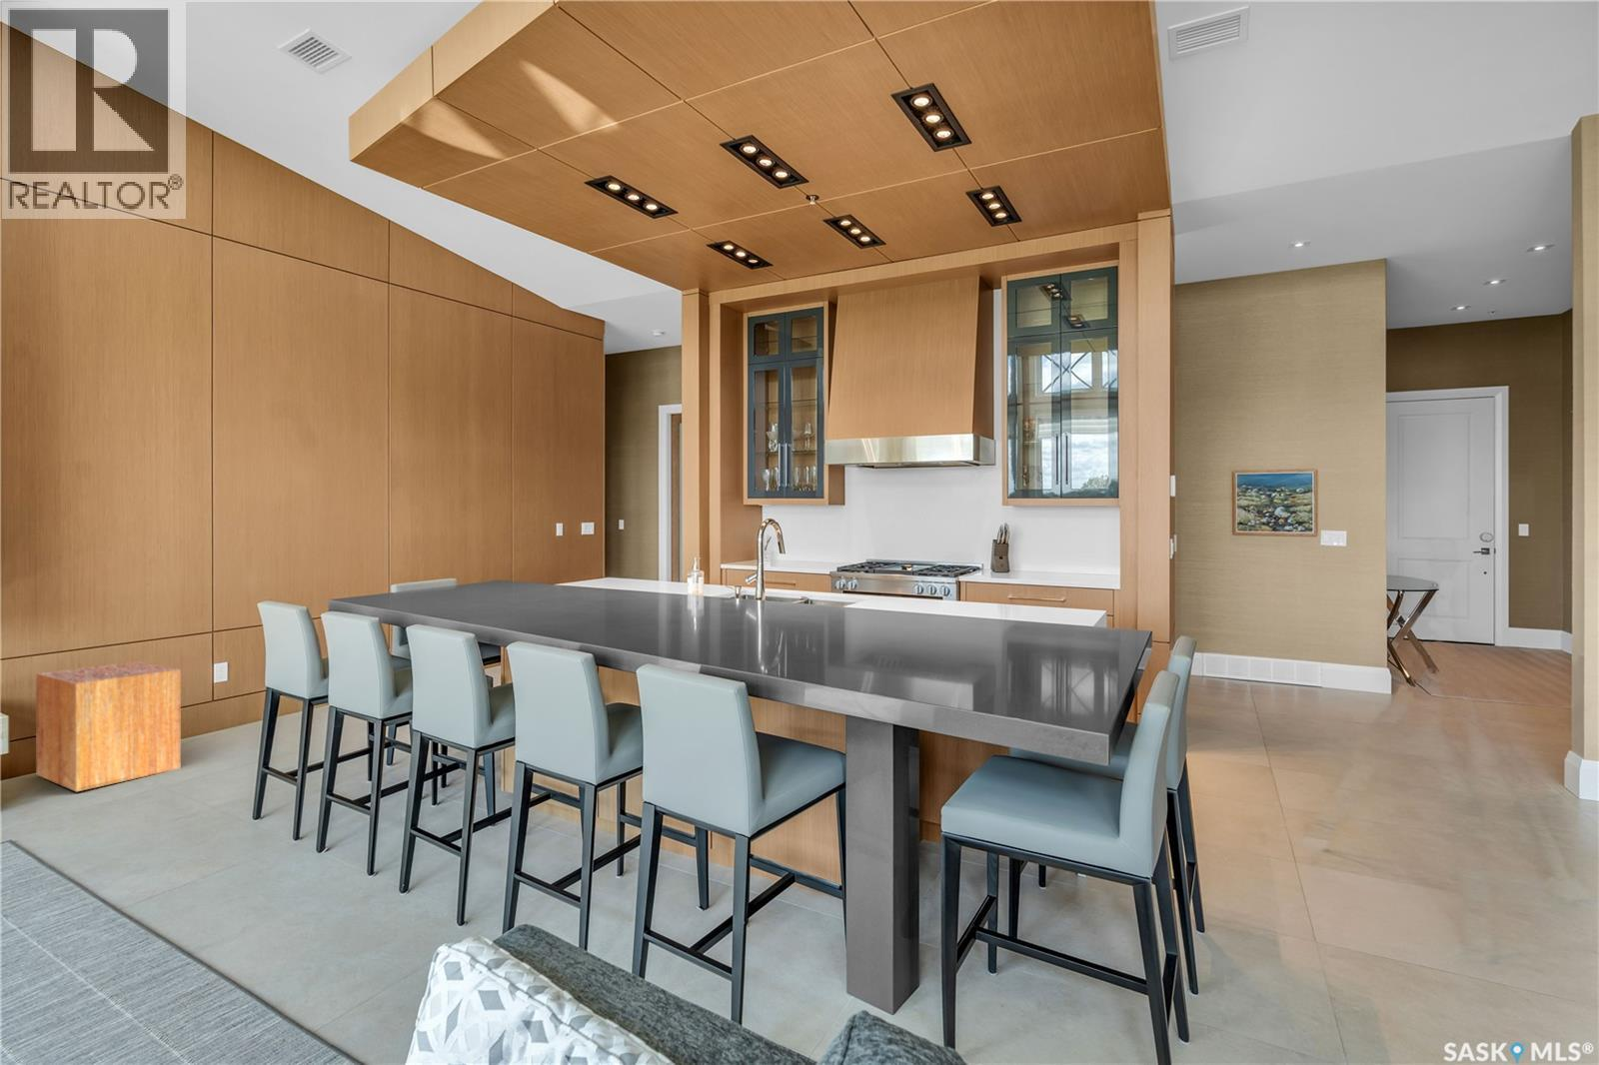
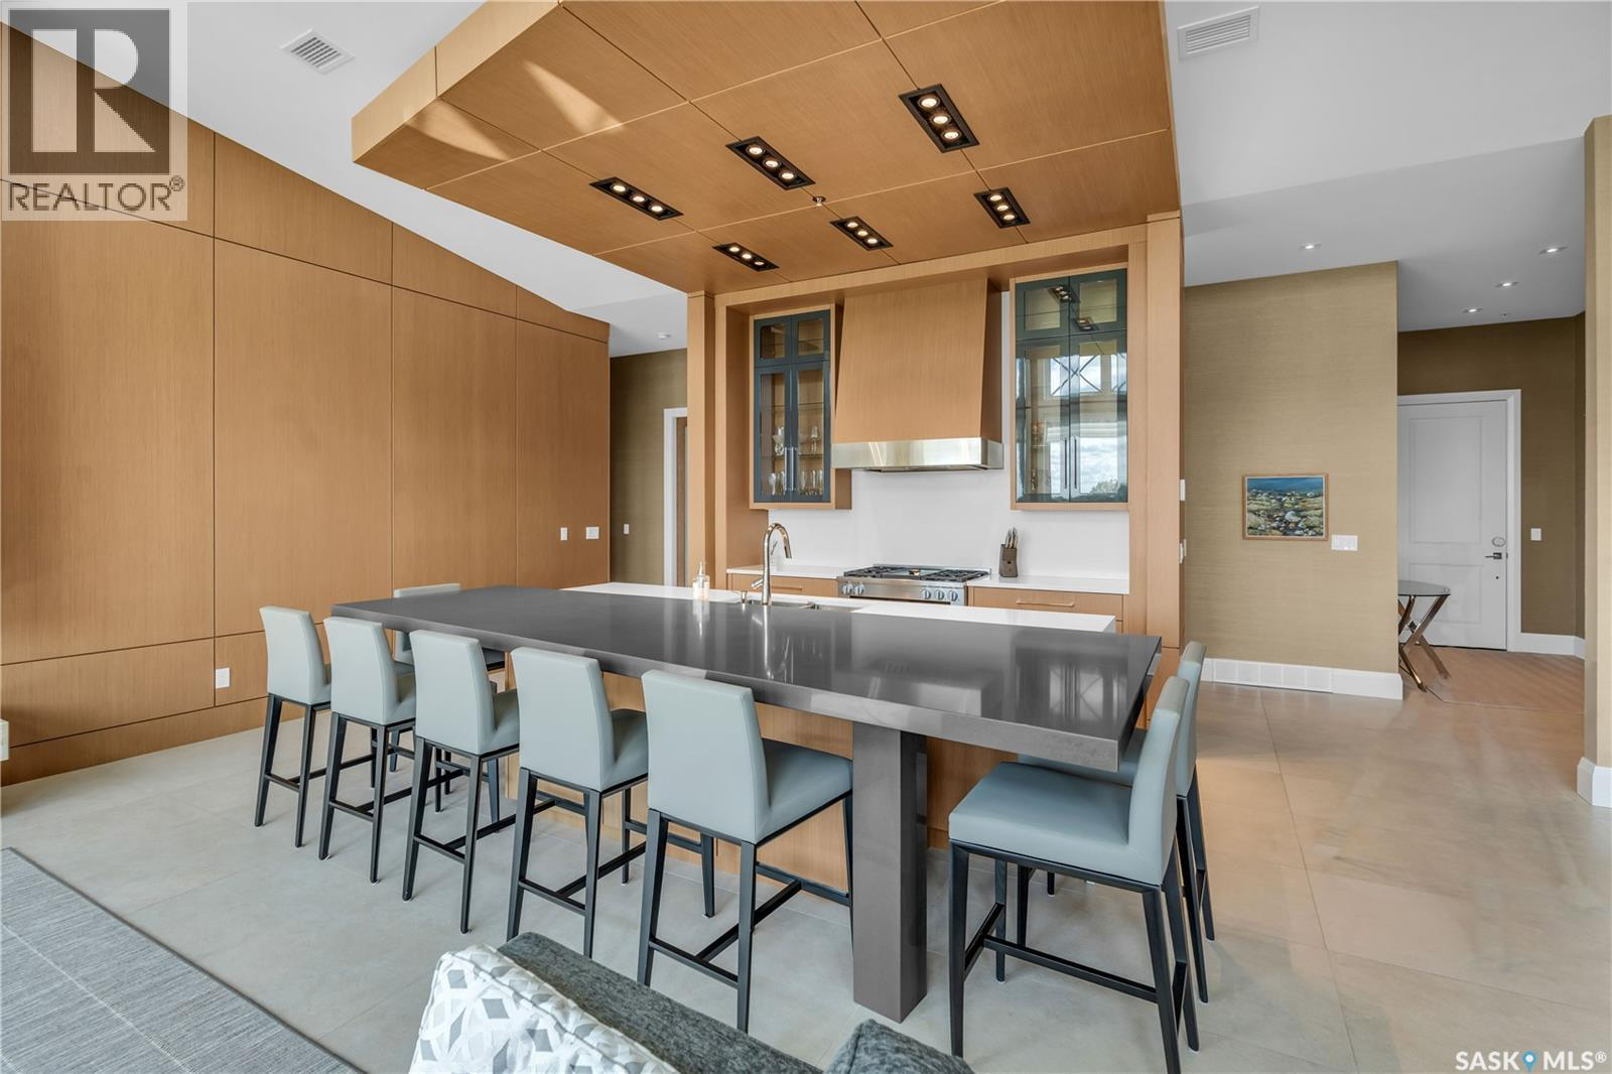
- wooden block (109, 721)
